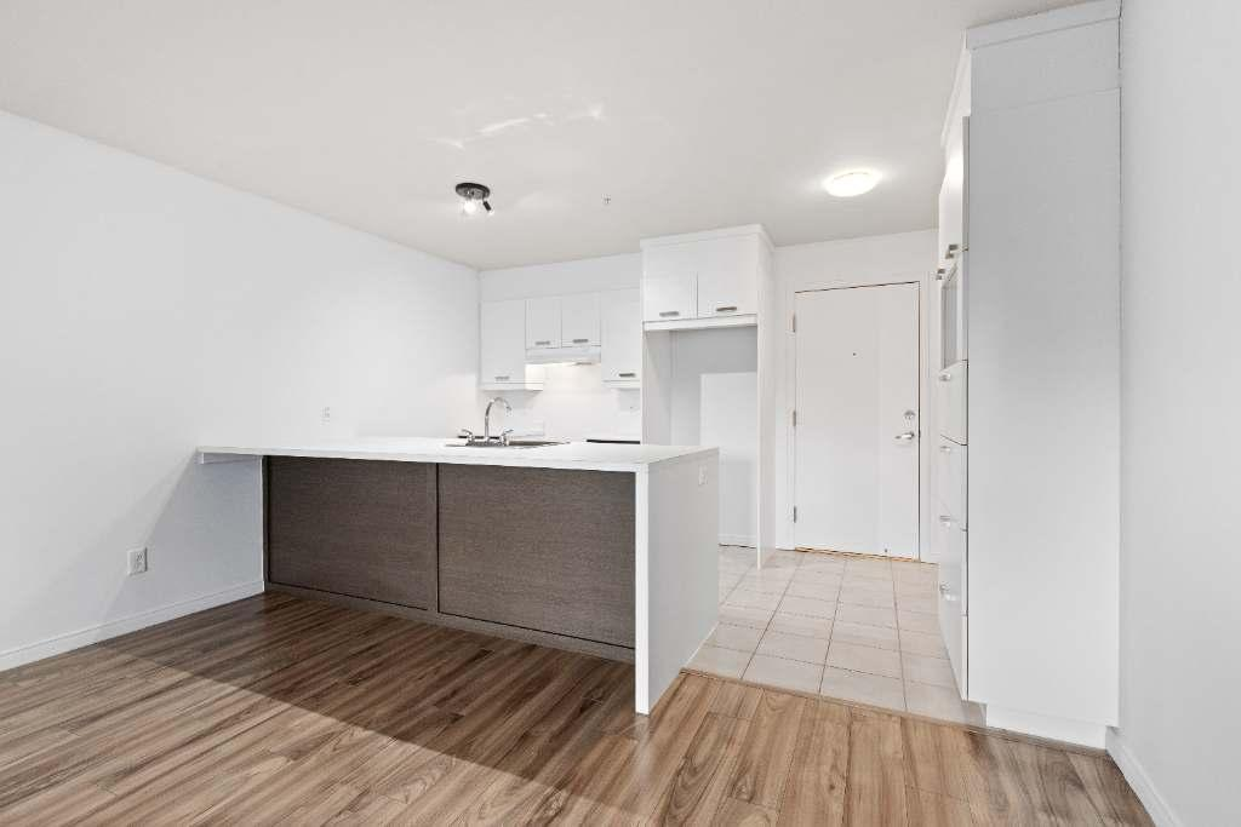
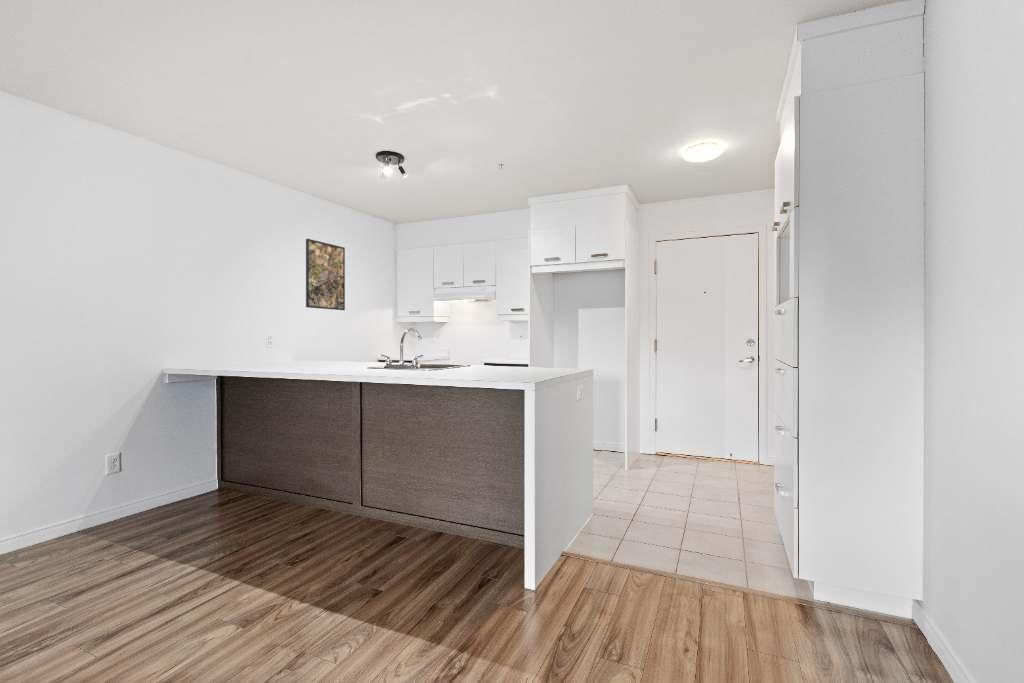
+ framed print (326, 276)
